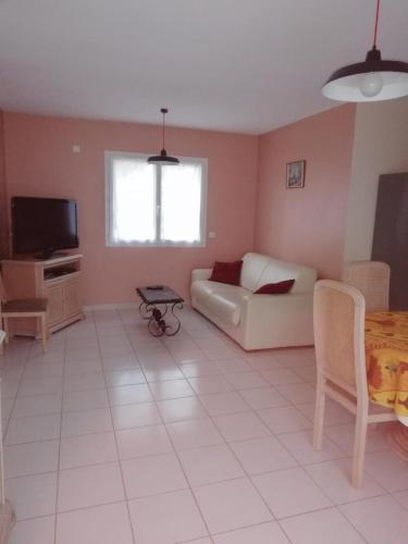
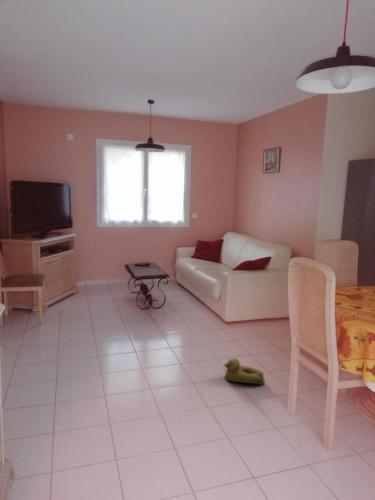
+ rubber duck (244, 369)
